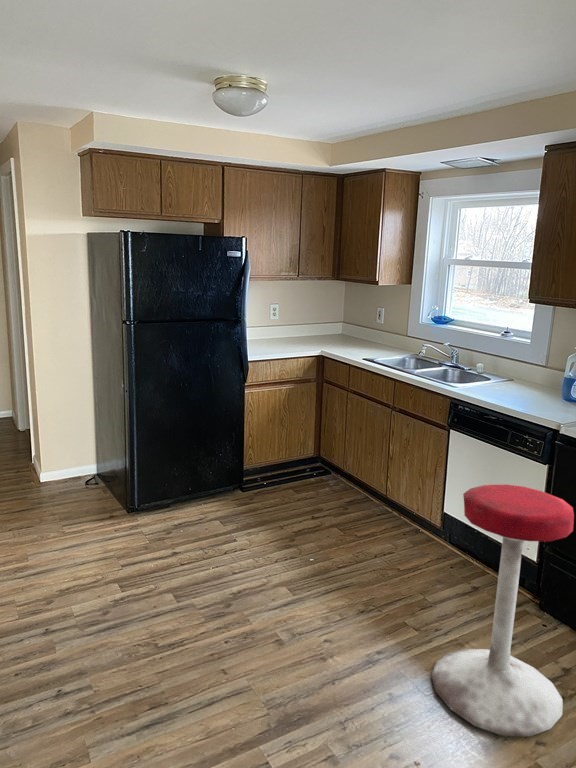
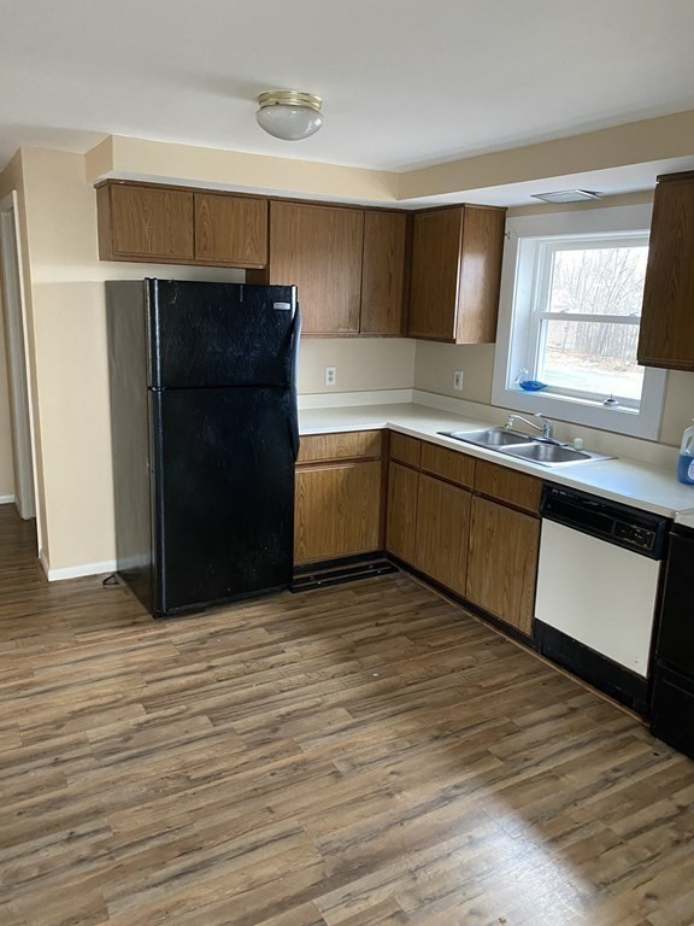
- stool (505, 597)
